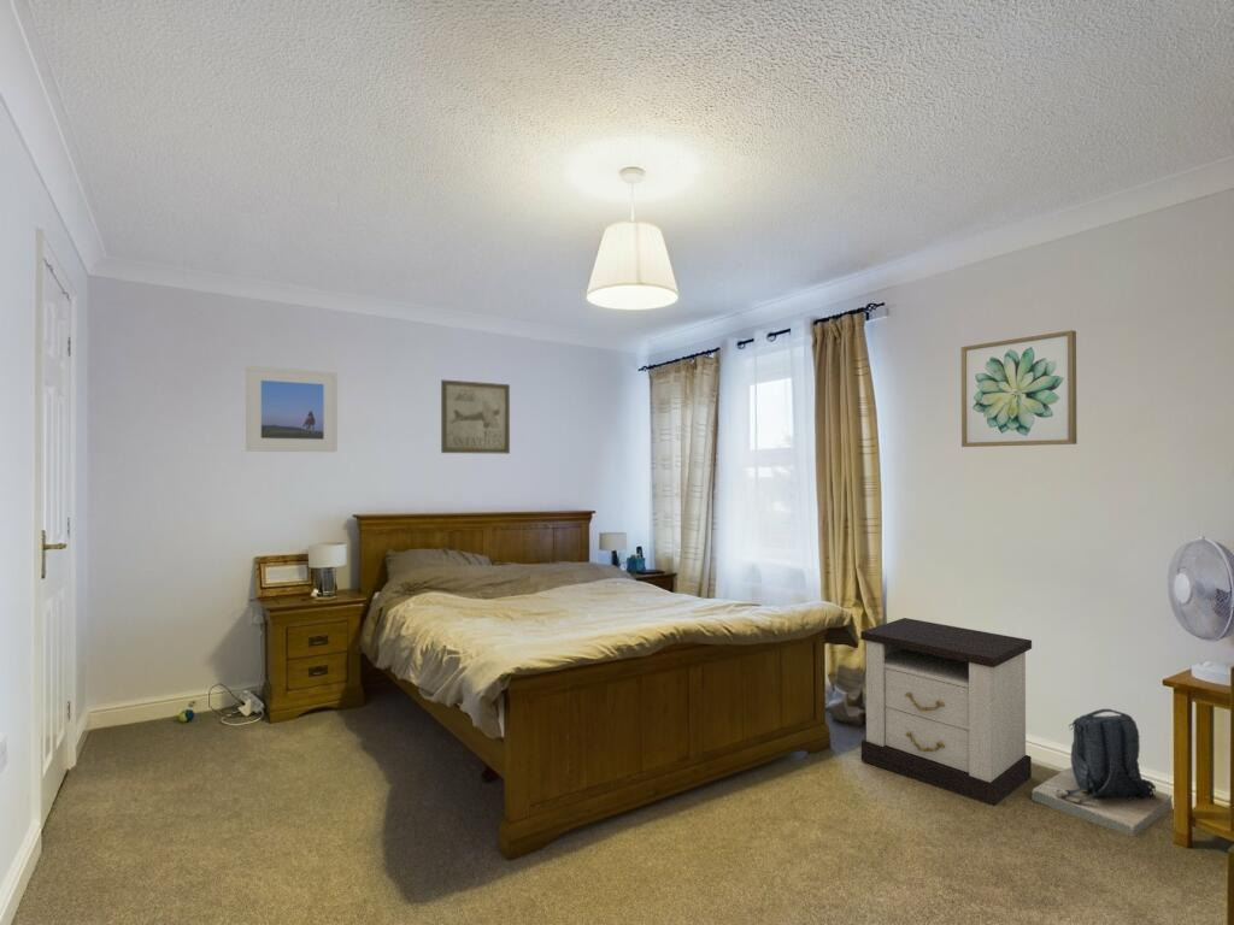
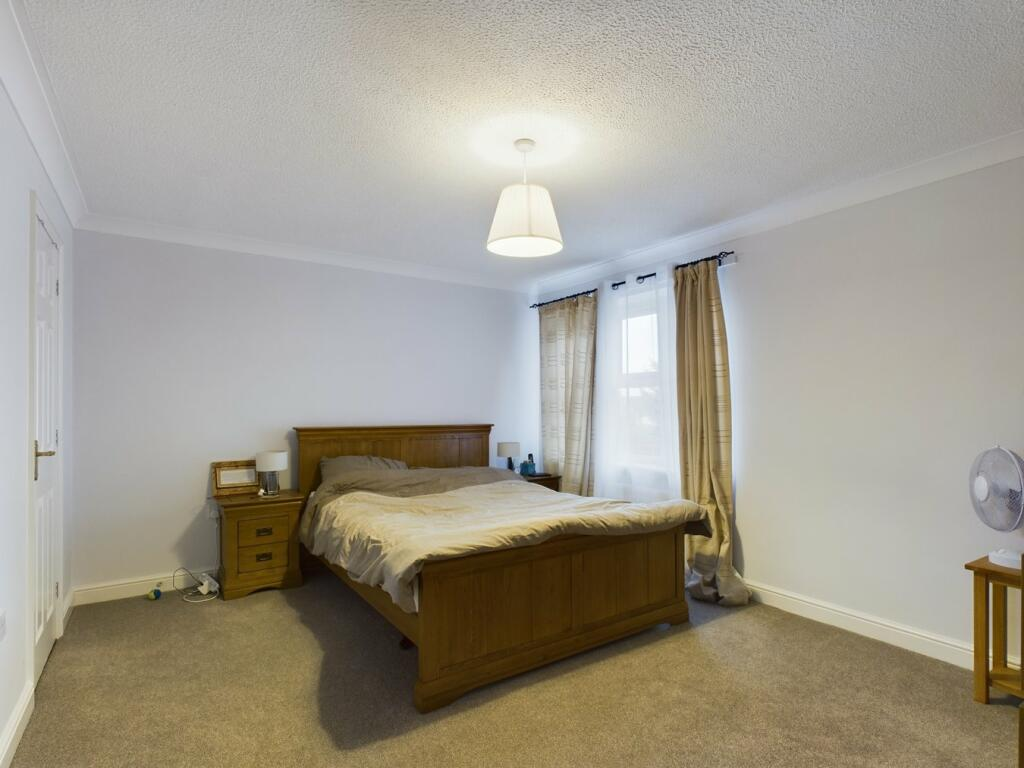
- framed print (293, 410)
- wall art (476, 417)
- wall art (1015, 391)
- backpack (1100, 755)
- nightstand (944, 702)
